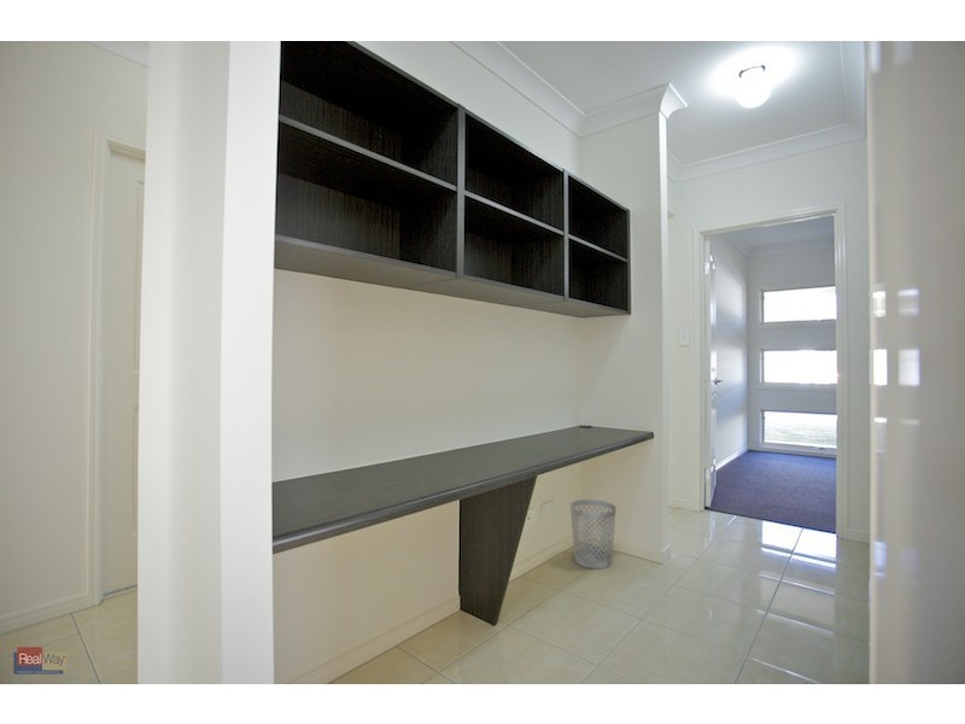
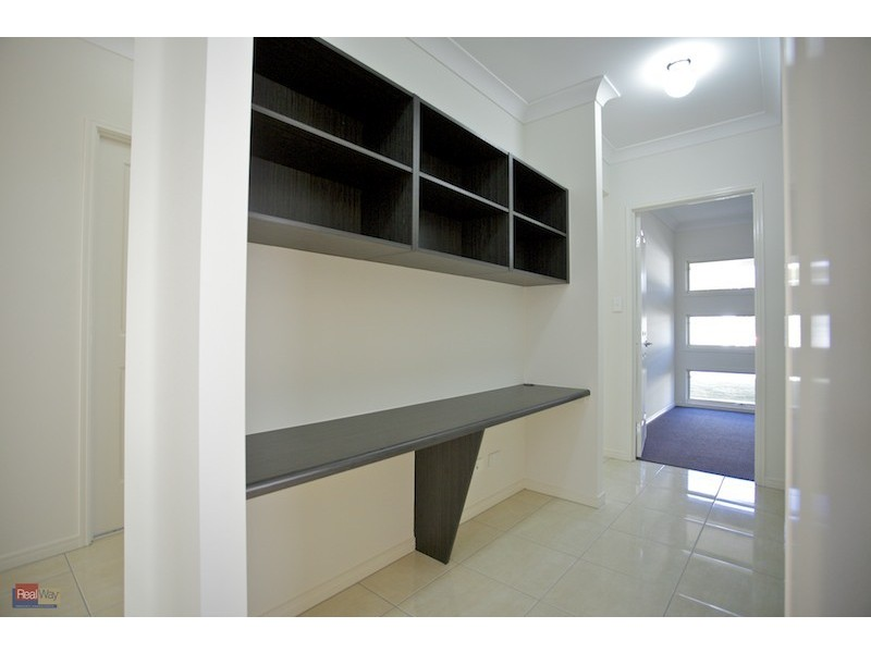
- wastebasket (592, 533)
